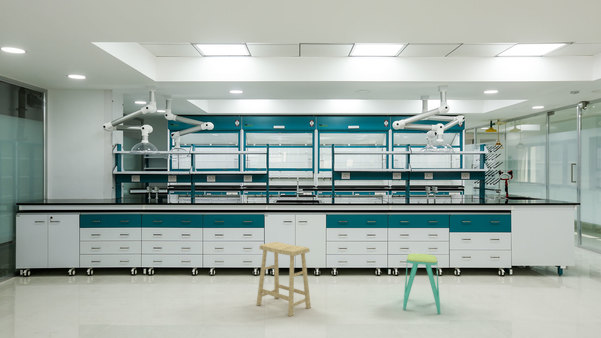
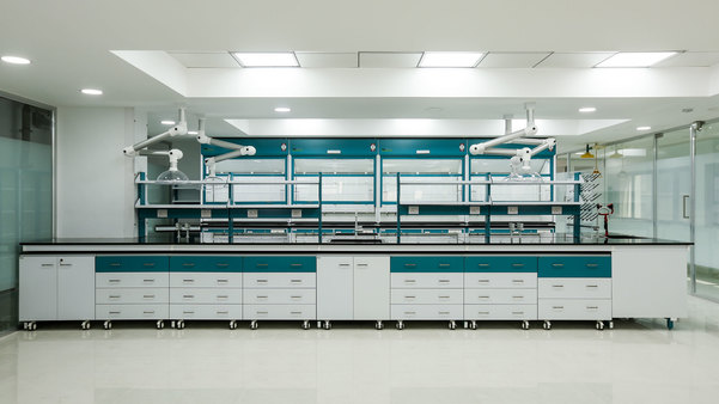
- stool (429, 279)
- stool (278, 276)
